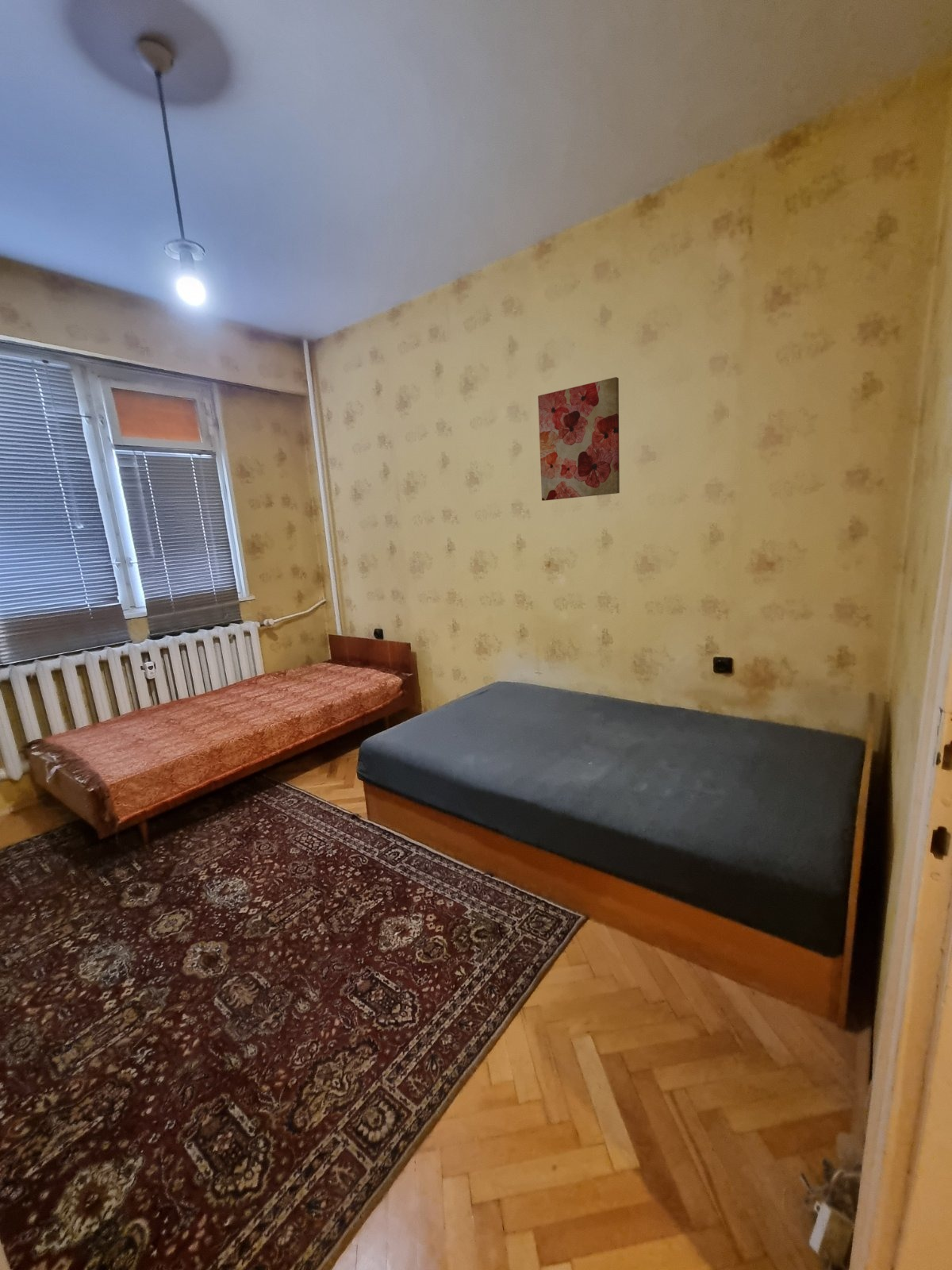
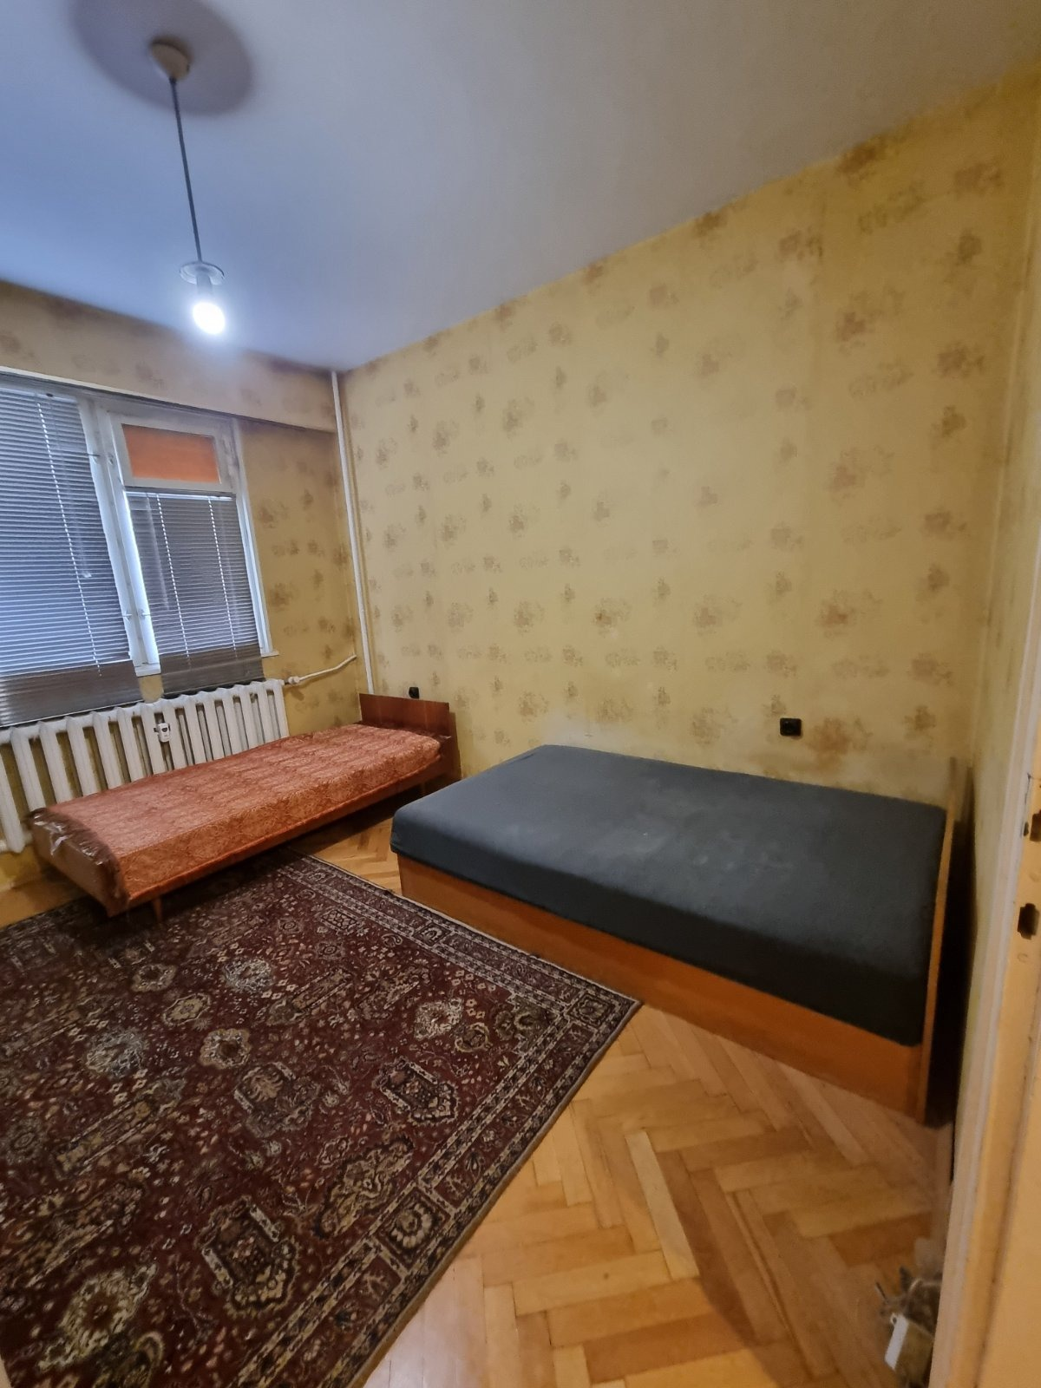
- wall art (578, 443)
